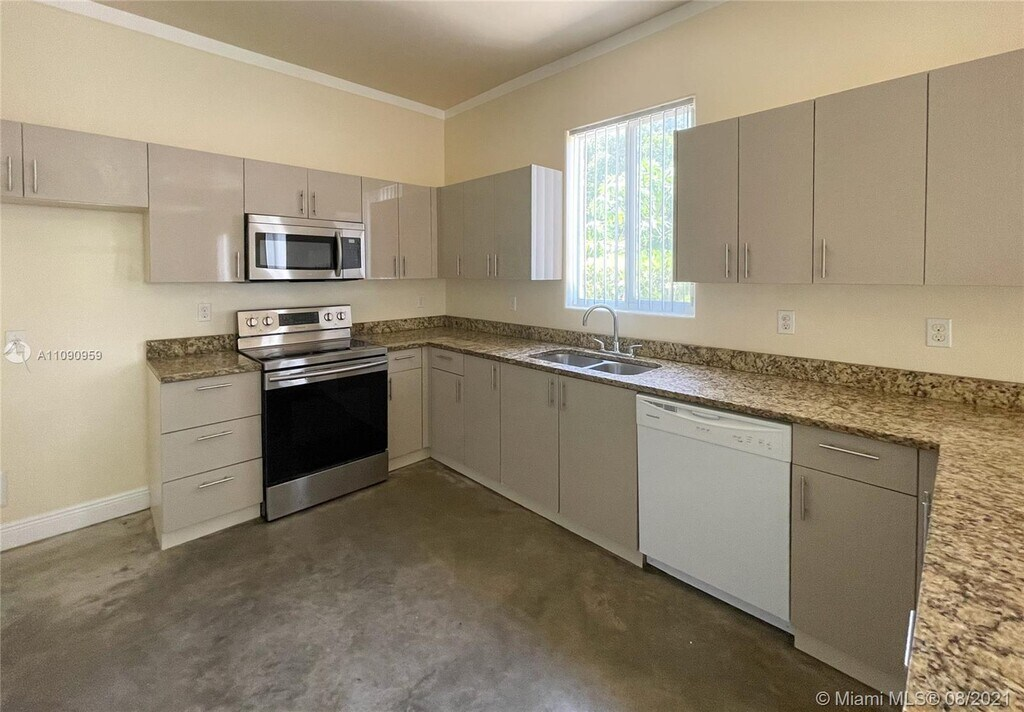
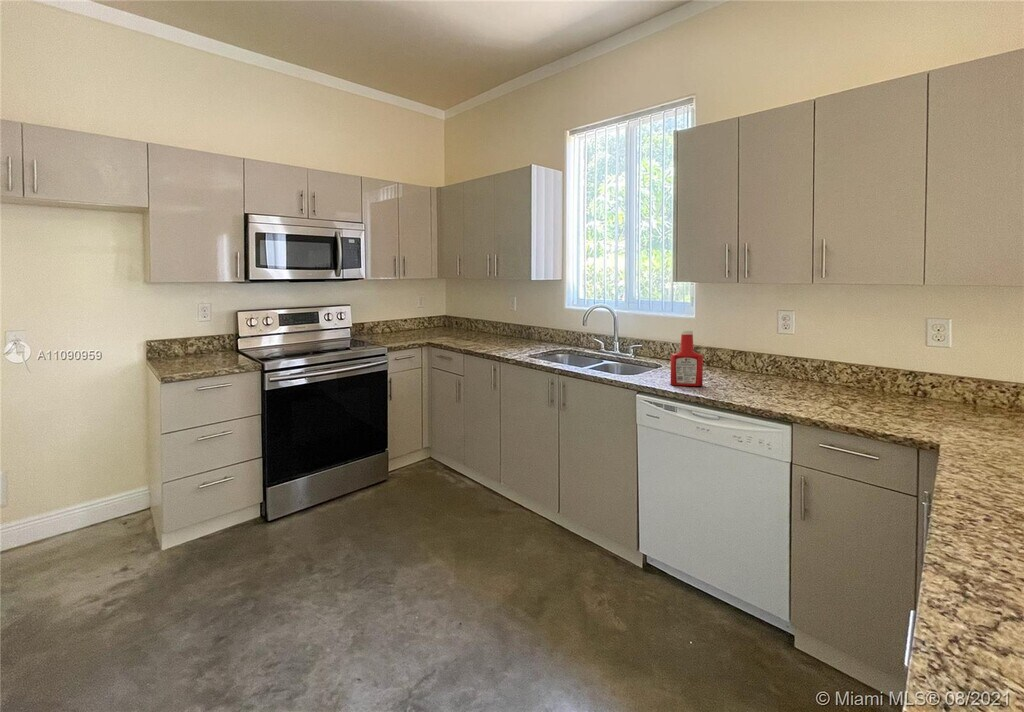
+ soap bottle (686, 358)
